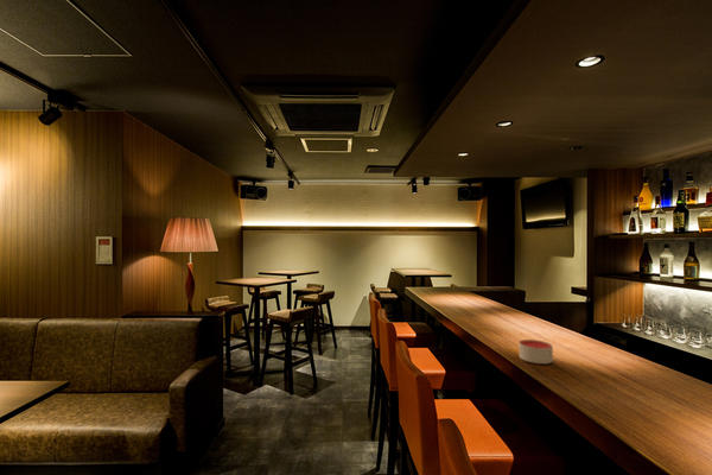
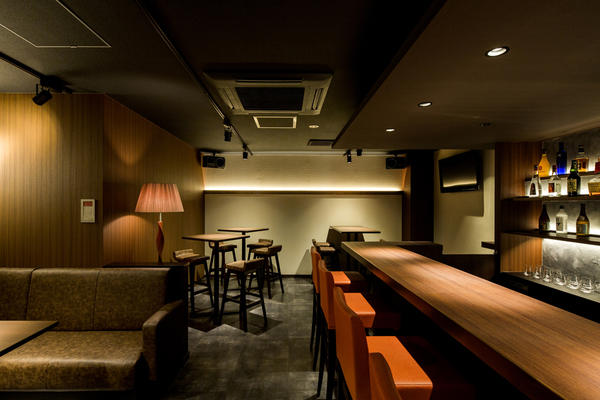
- candle (535, 350)
